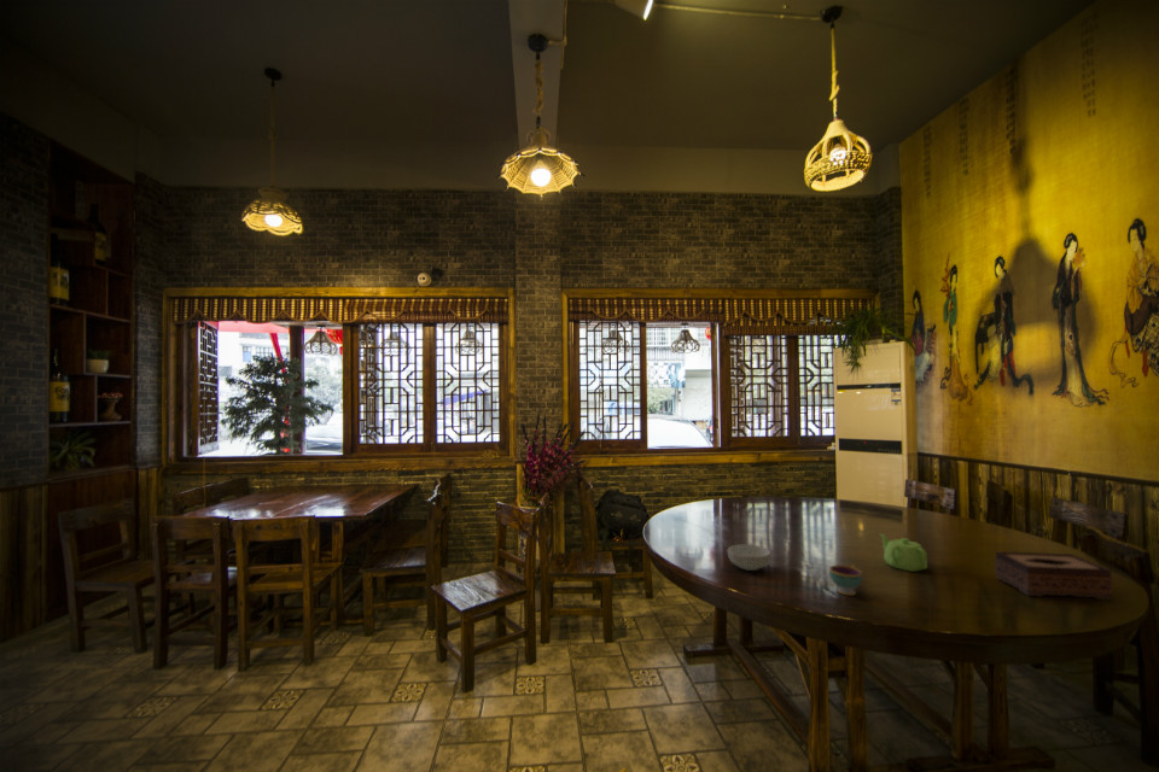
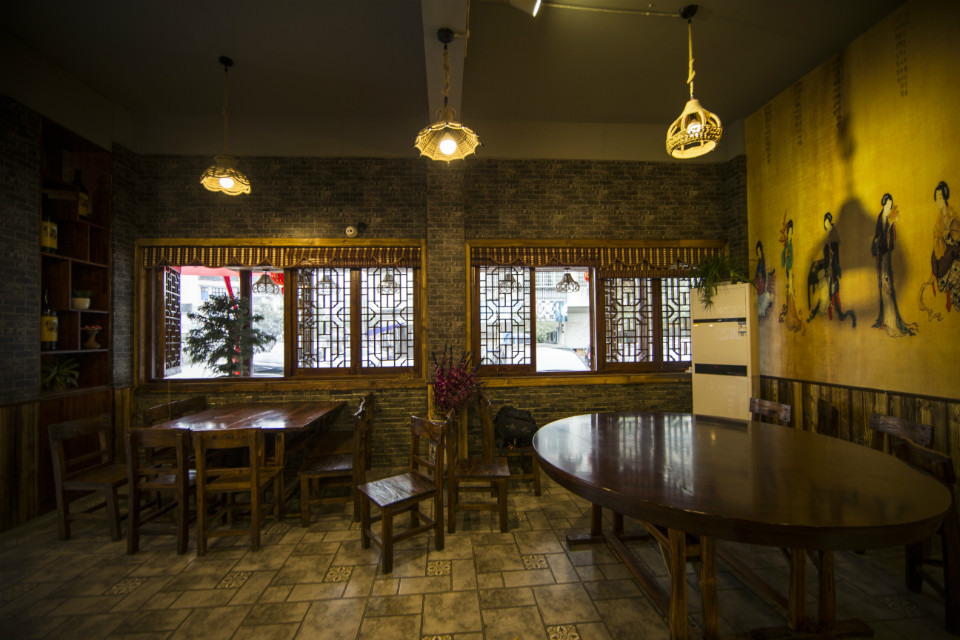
- tissue box (1050, 574)
- teacup (848, 580)
- teapot (902, 551)
- cereal bowl (749, 558)
